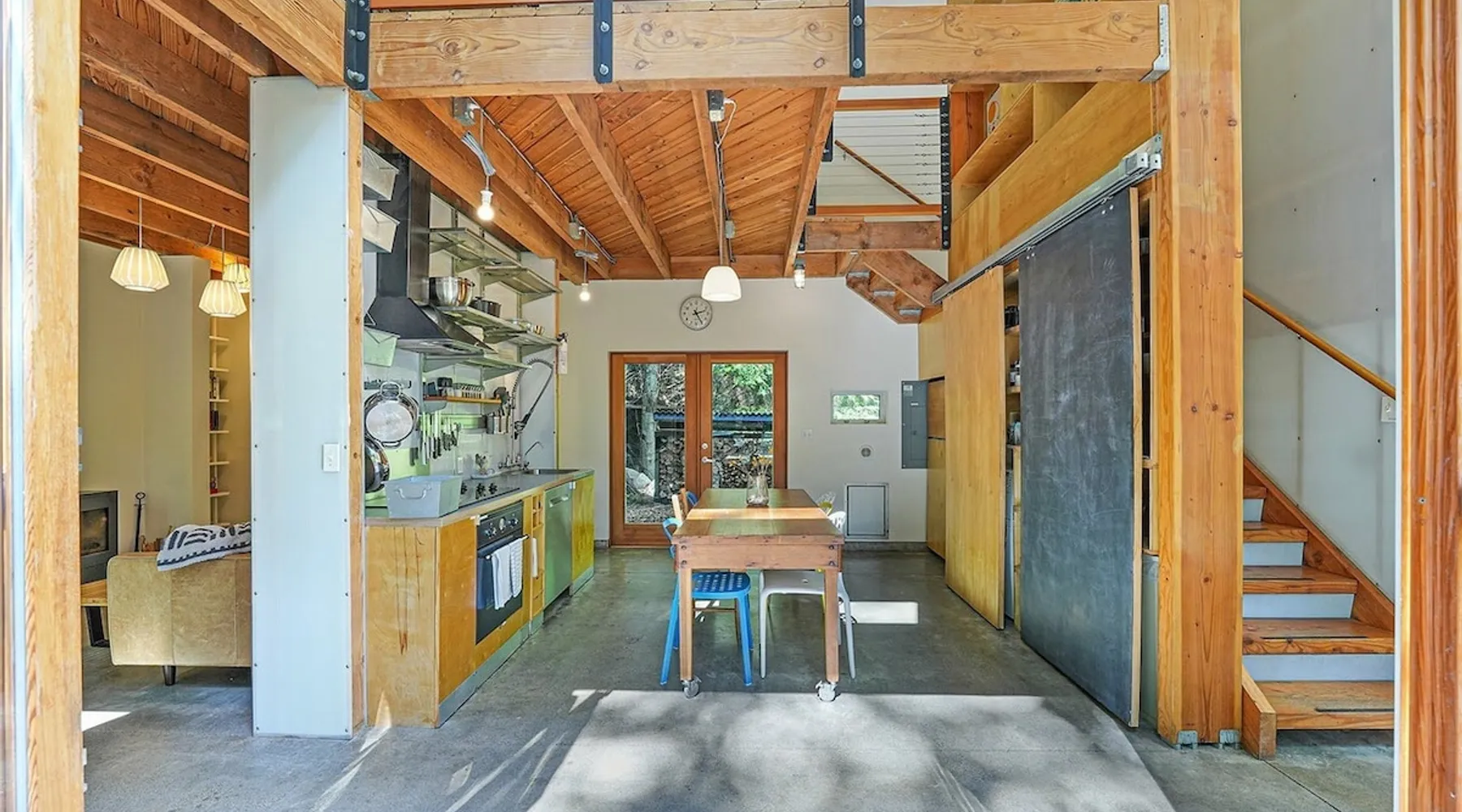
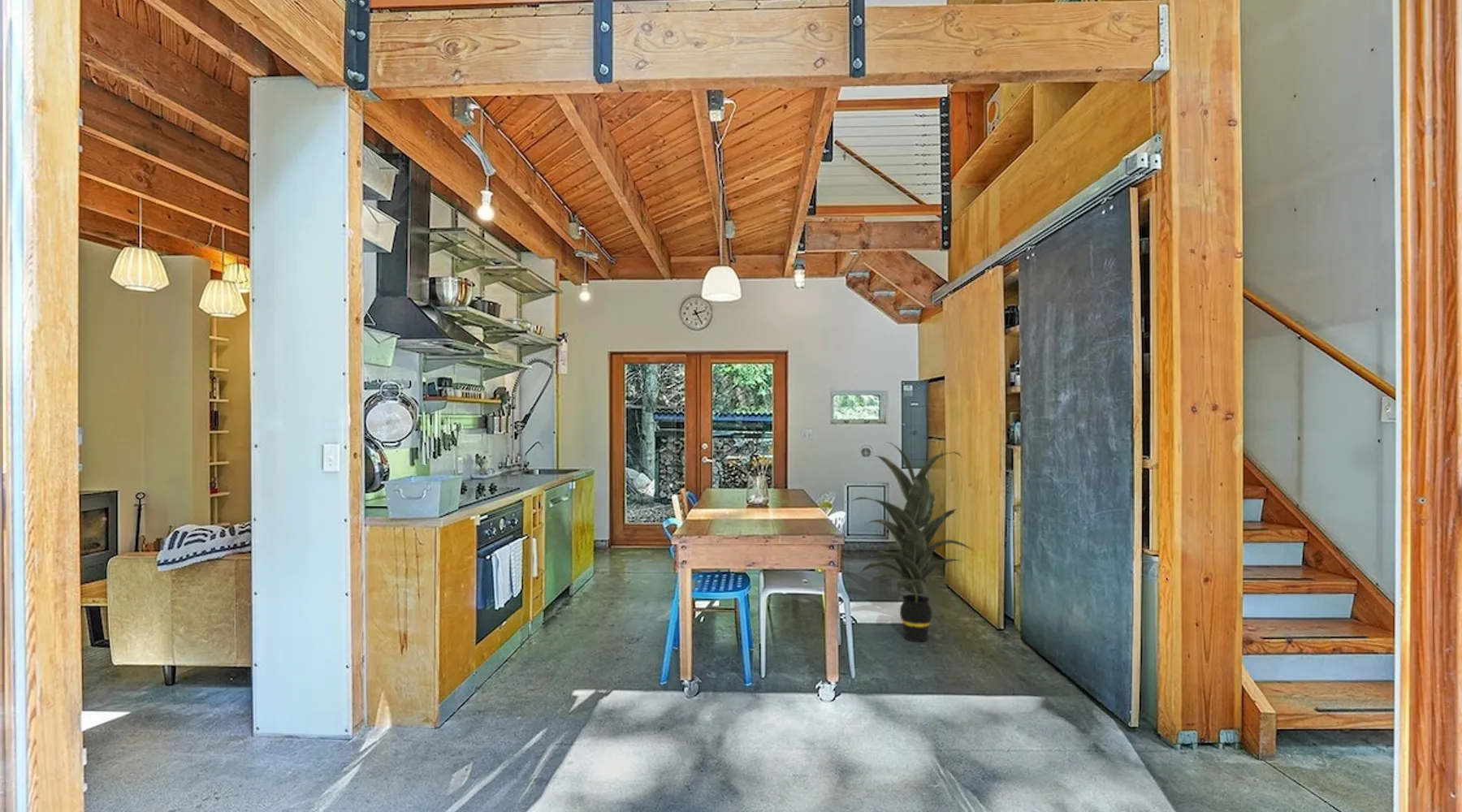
+ indoor plant (907, 538)
